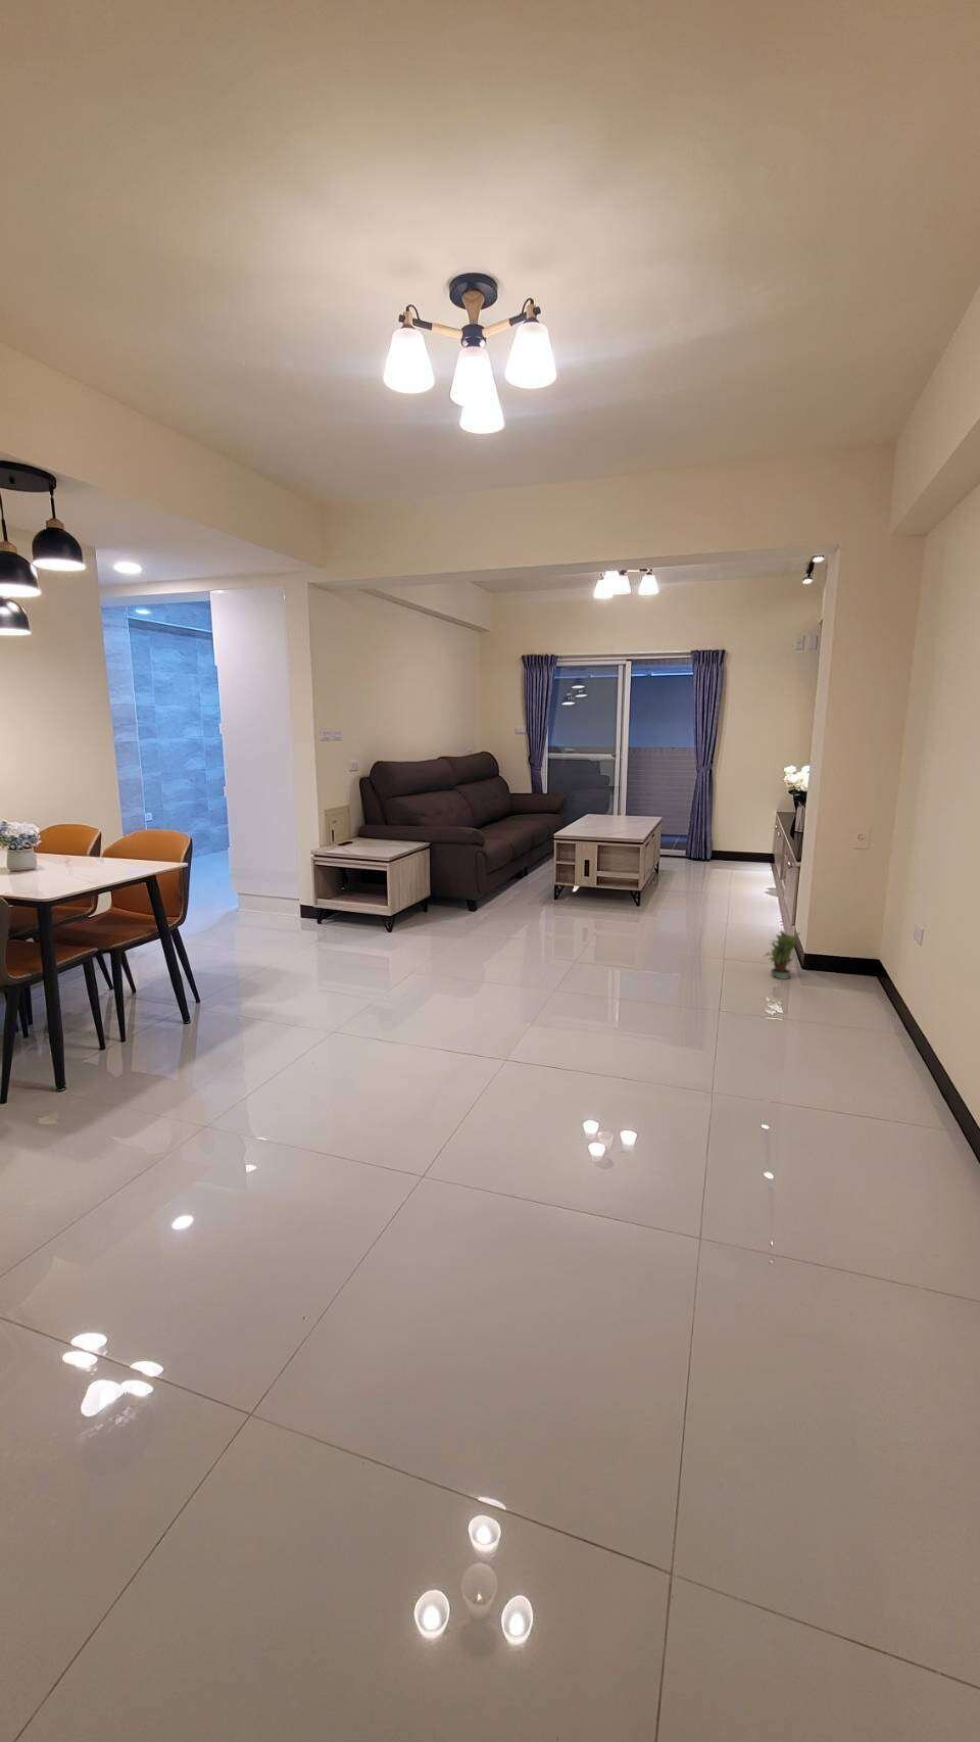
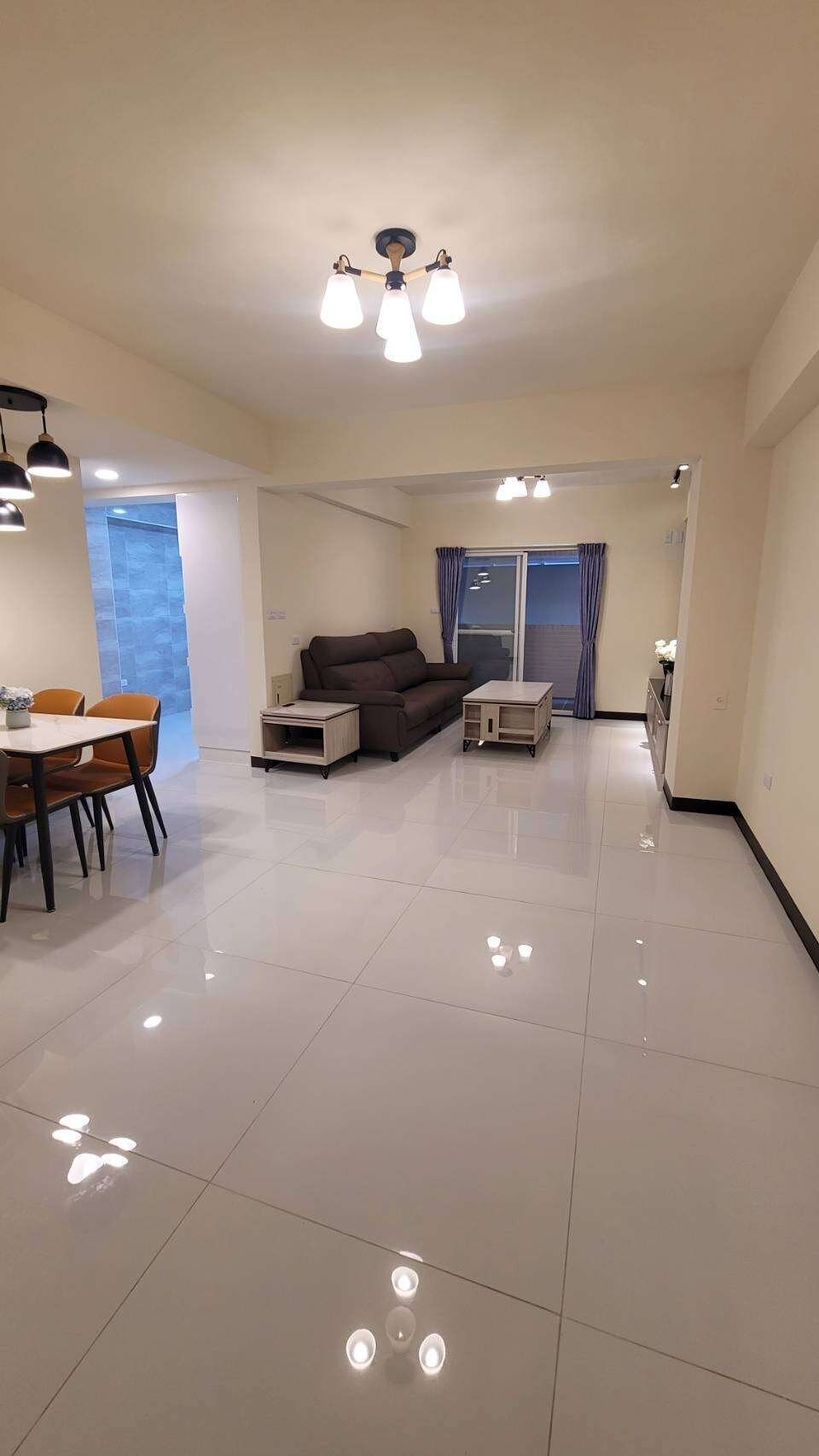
- potted plant (780, 951)
